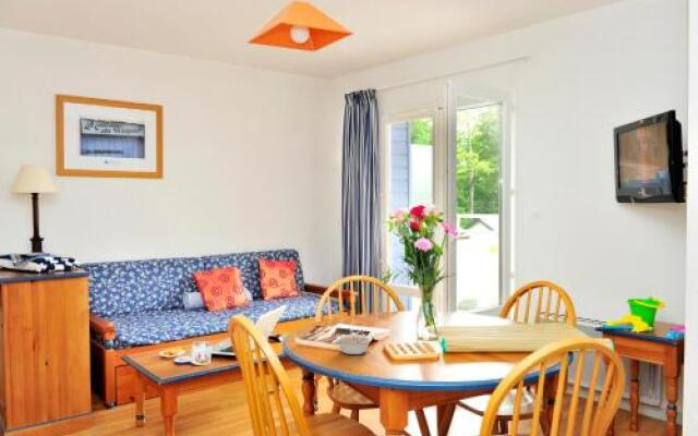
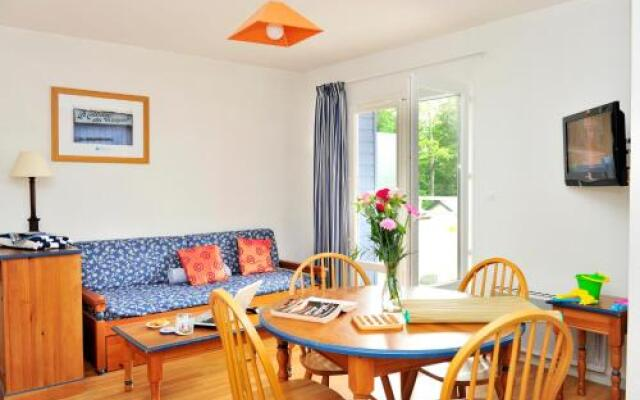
- legume (354, 343)
